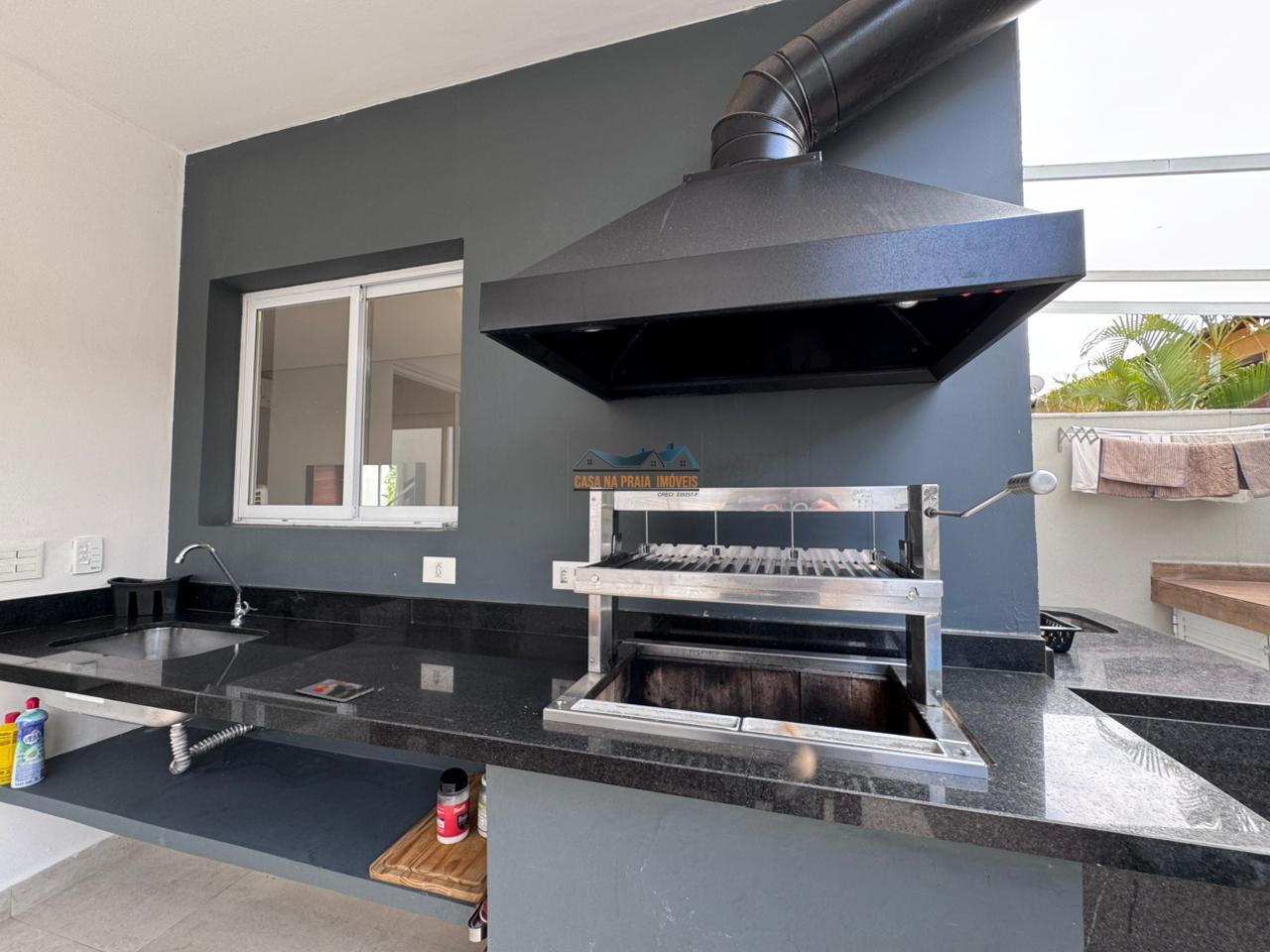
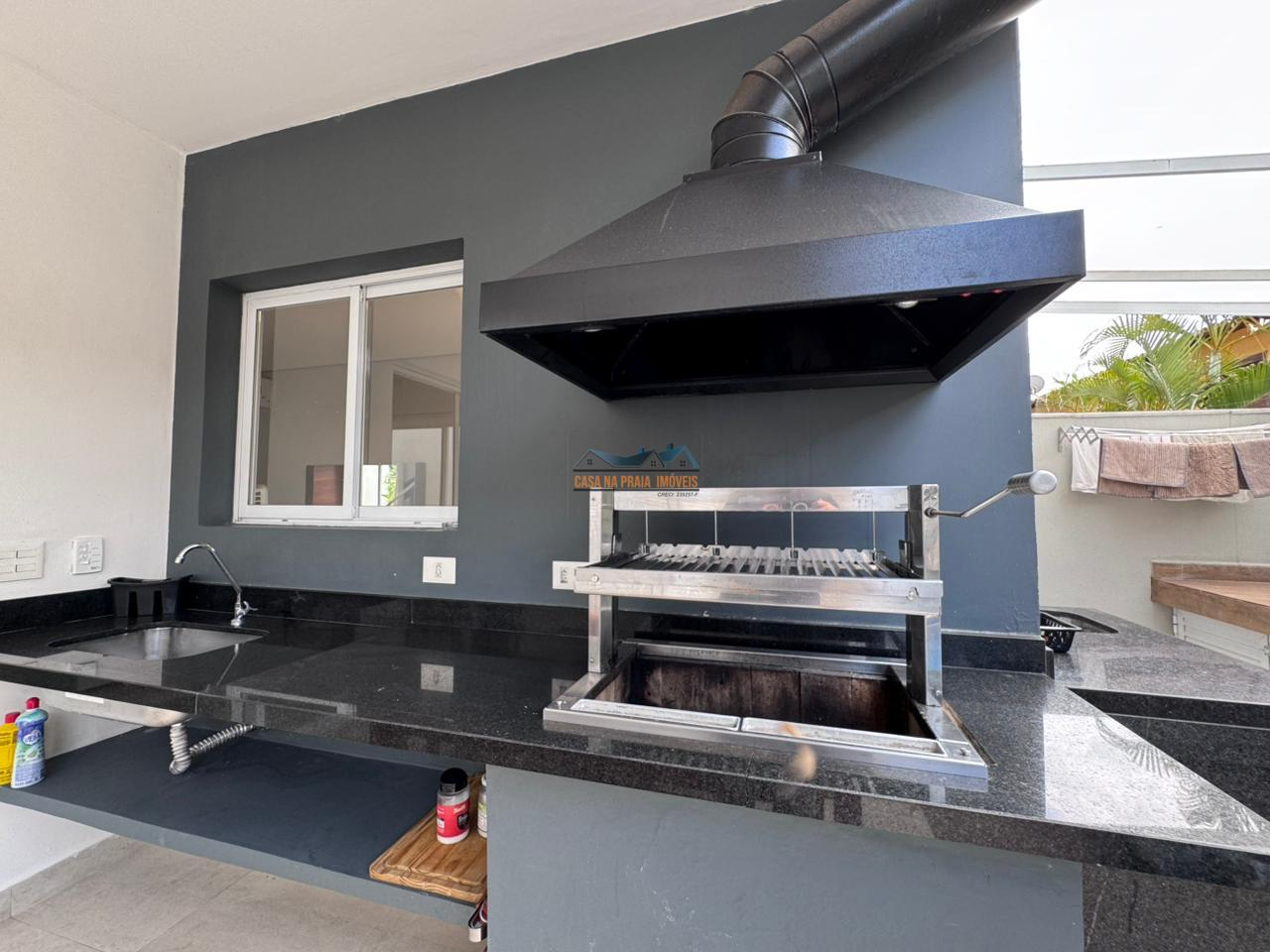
- smartphone (334, 689)
